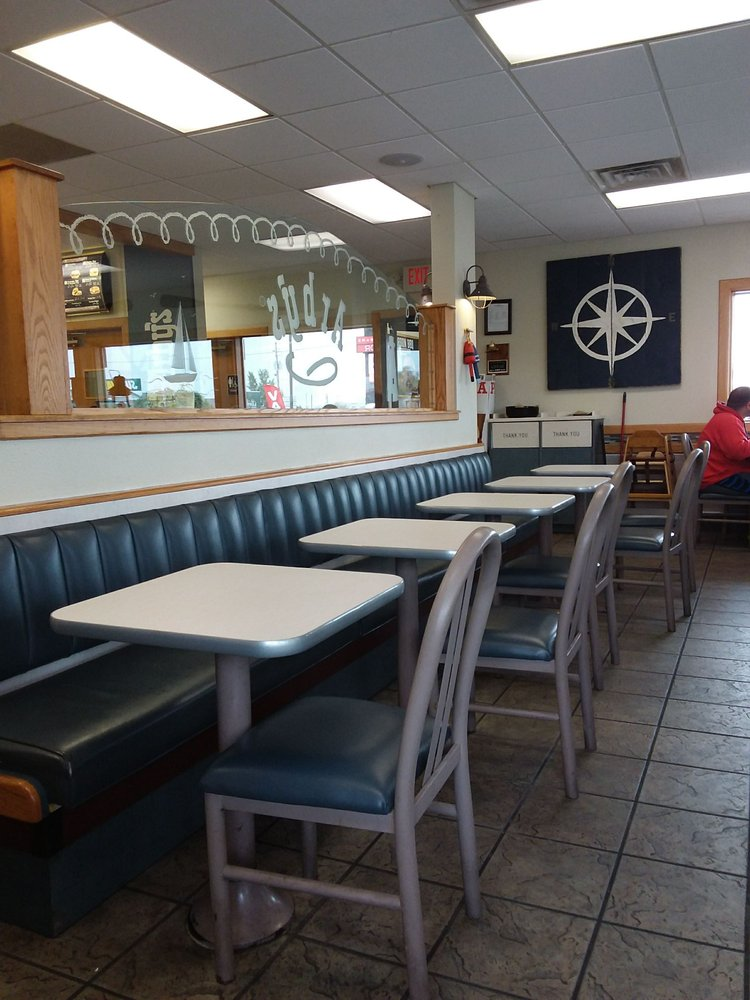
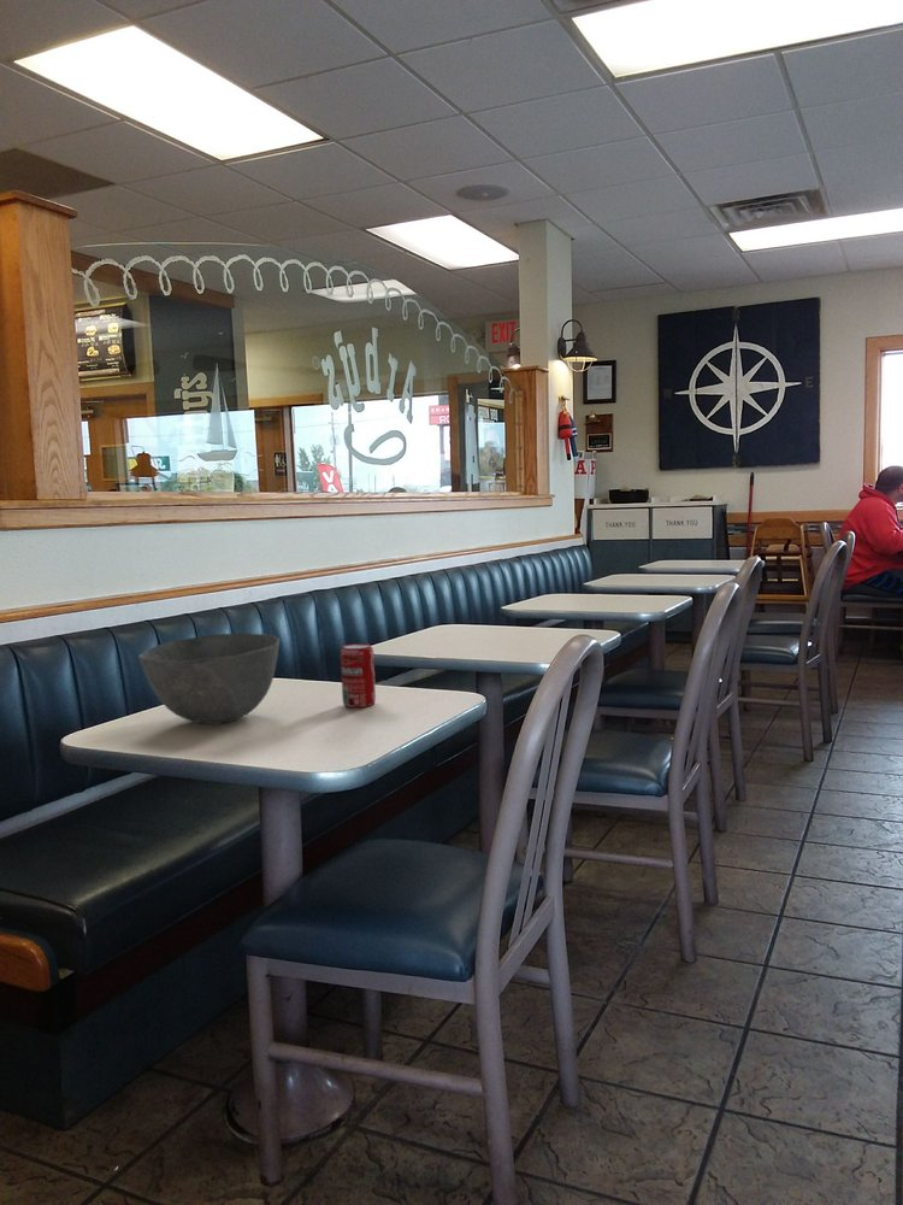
+ beverage can (358, 675)
+ bowl (212, 681)
